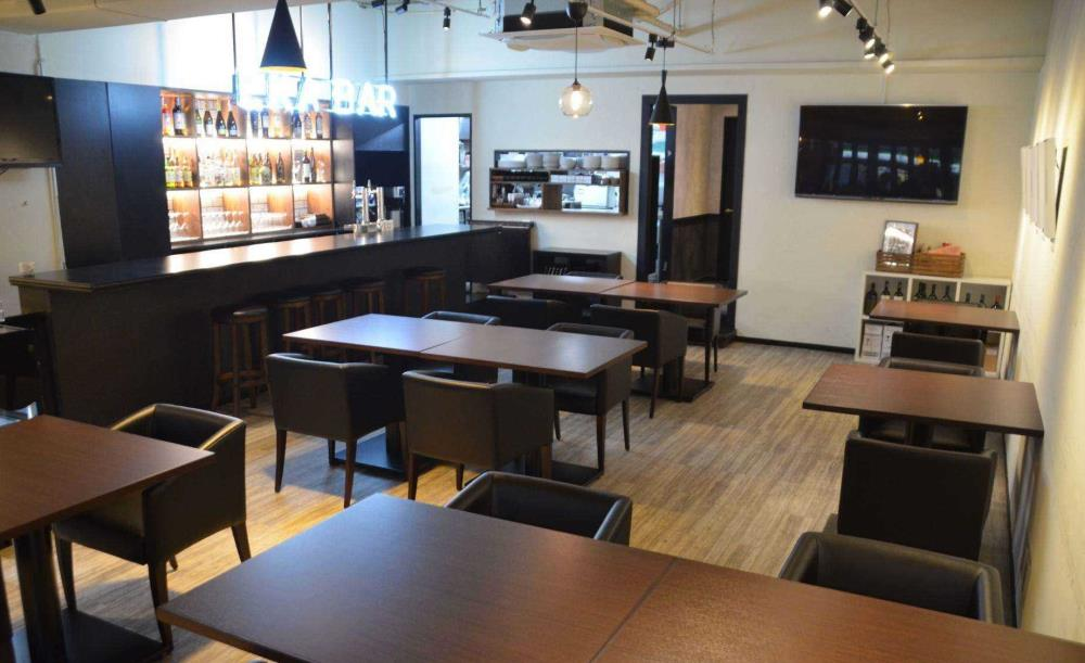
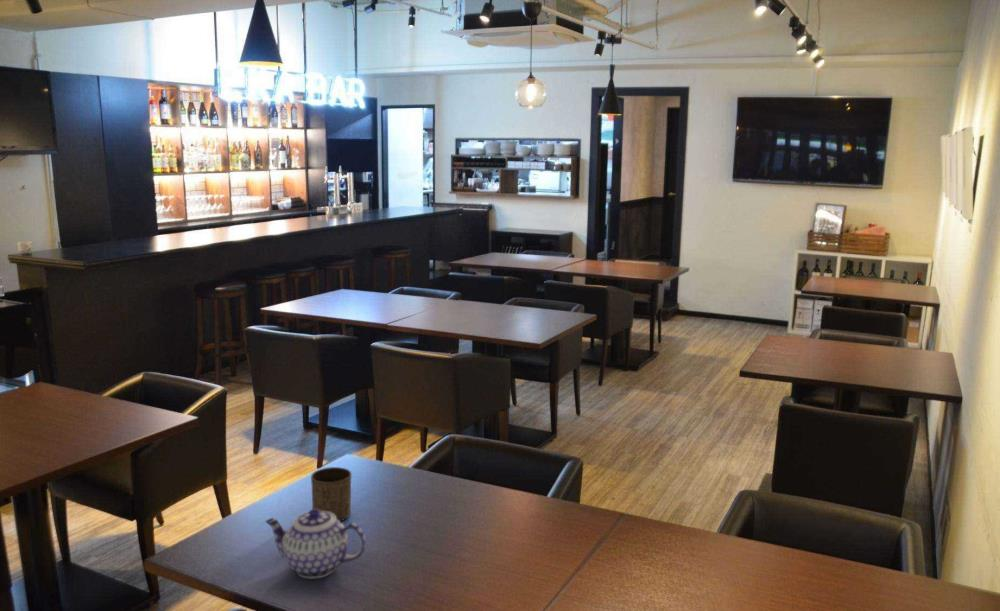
+ cup (331, 495)
+ teapot (315, 538)
